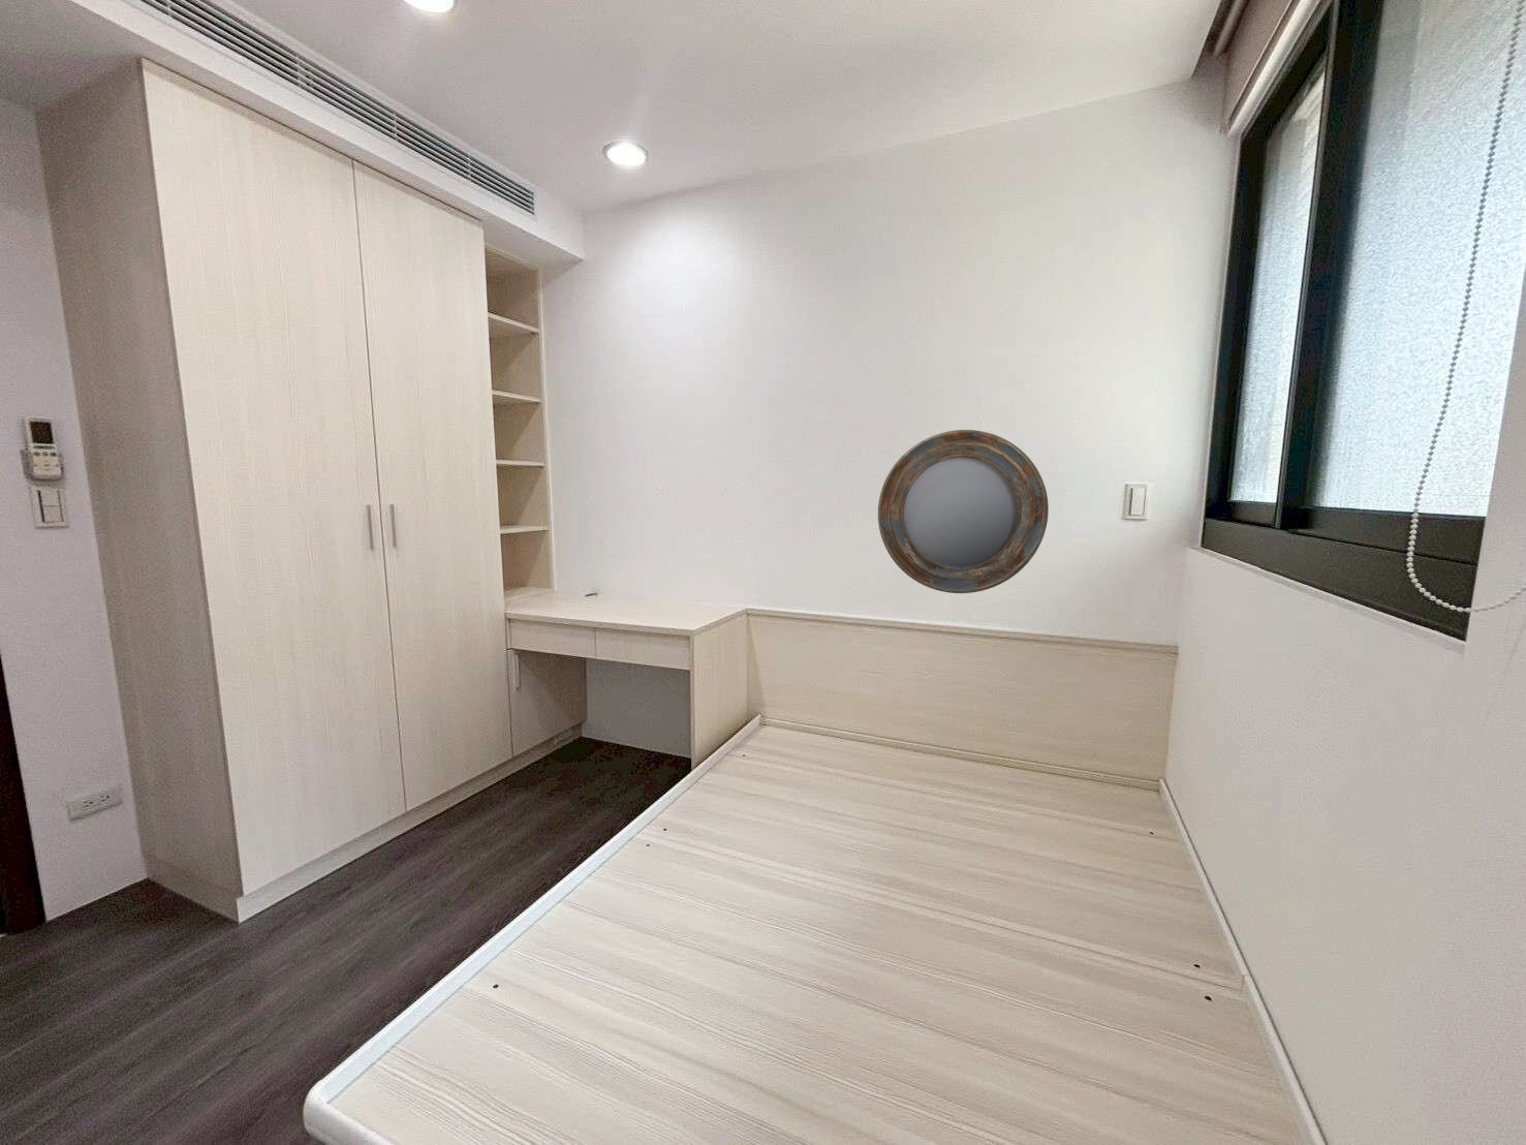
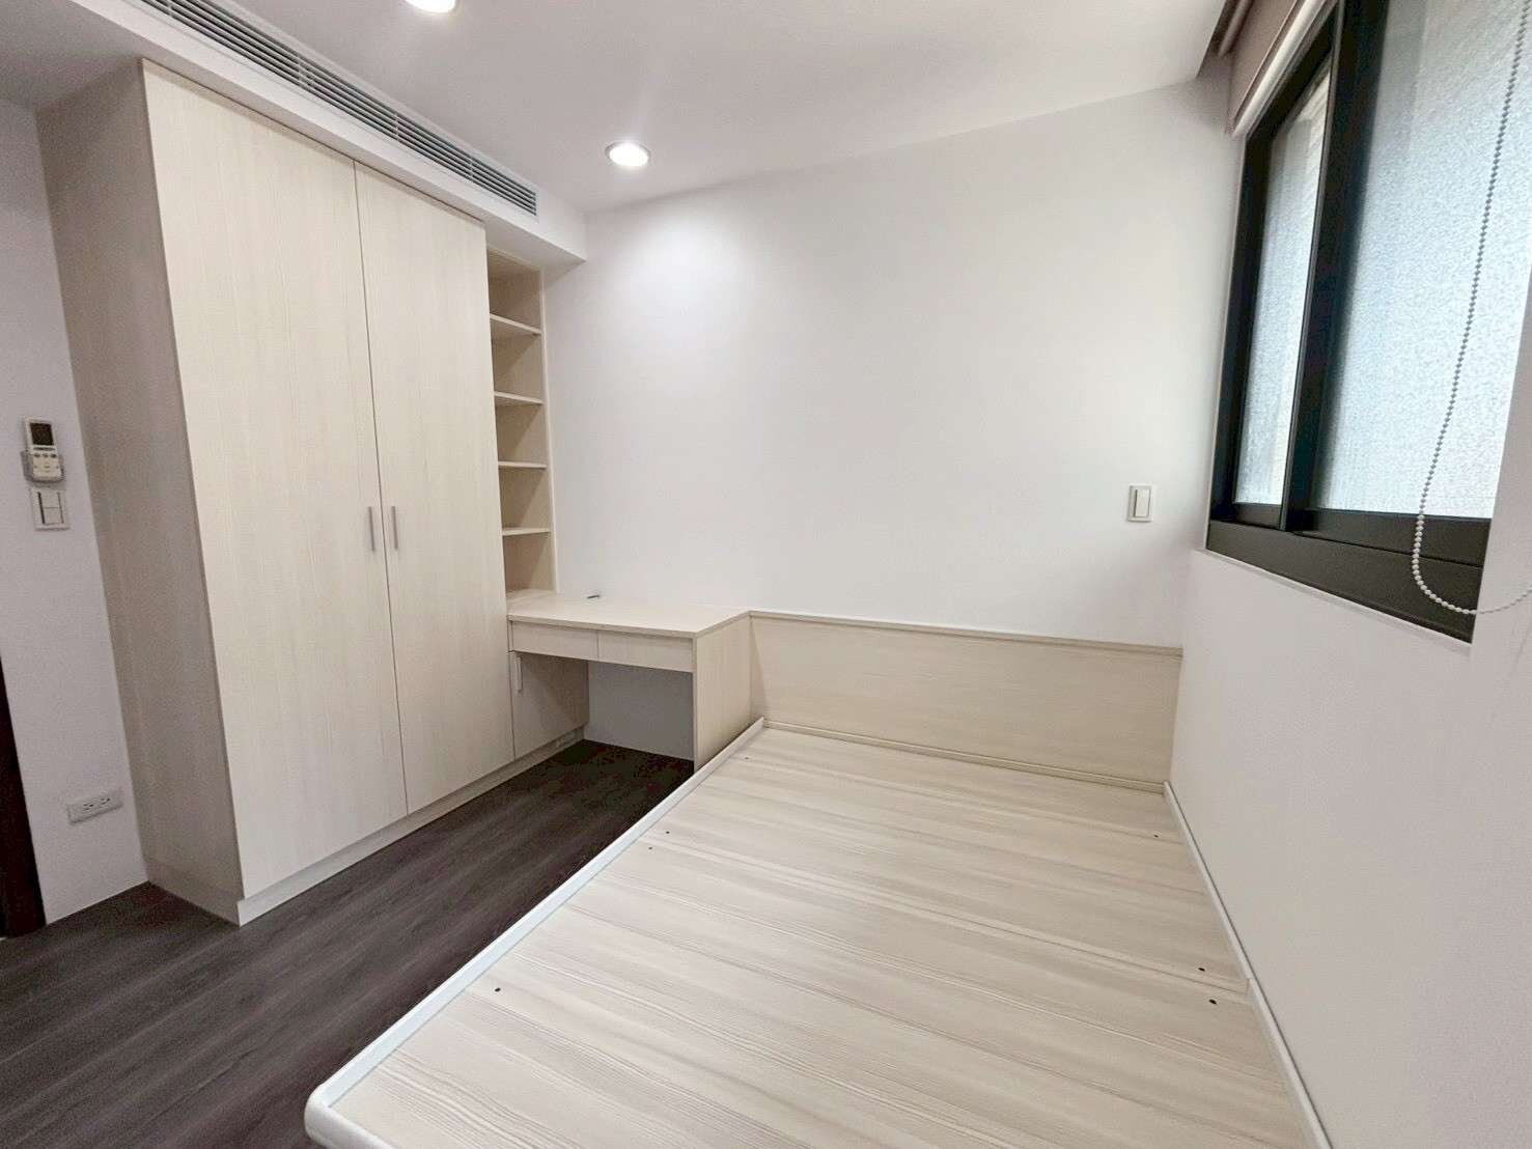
- home mirror (958, 512)
